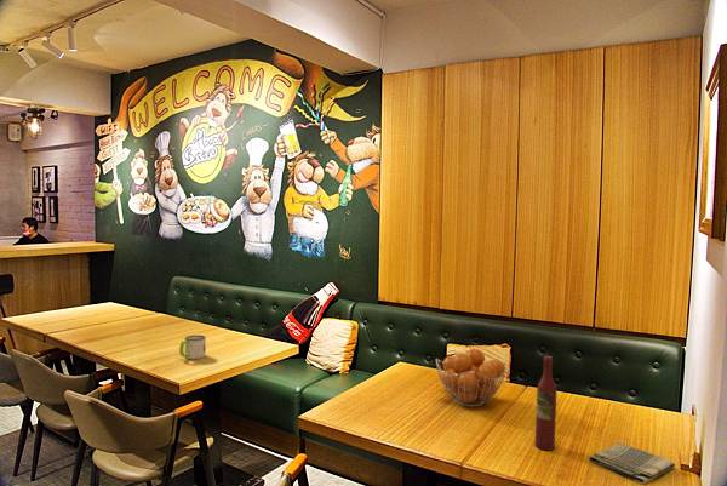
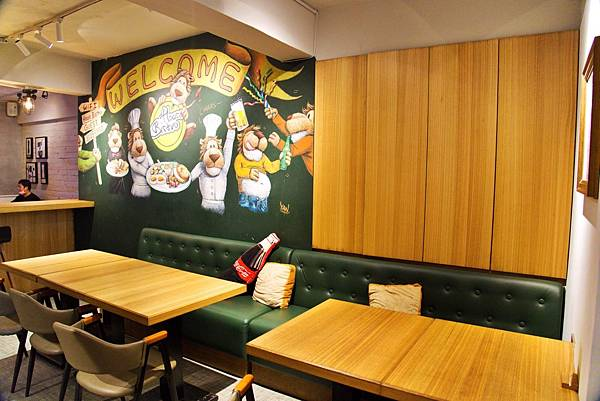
- dish towel (630, 459)
- mug (191, 347)
- wine bottle (546, 401)
- fruit basket (470, 376)
